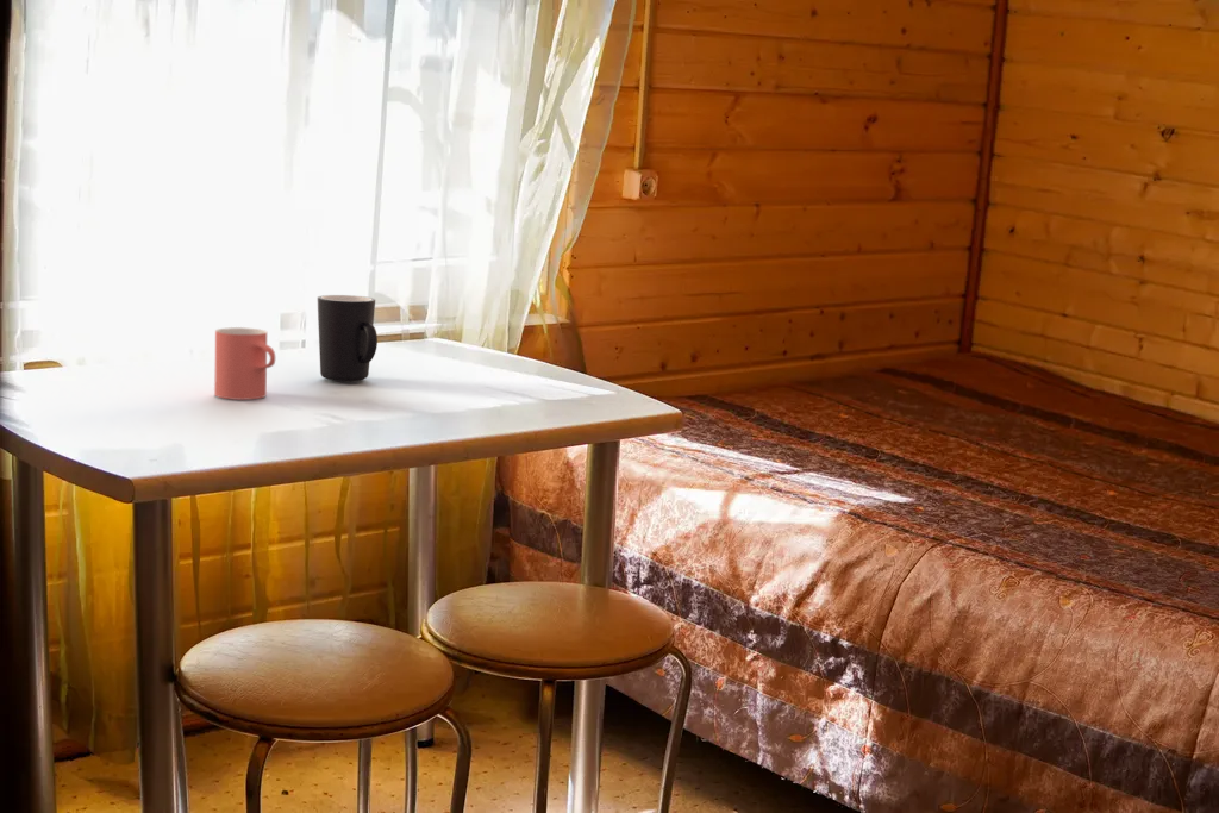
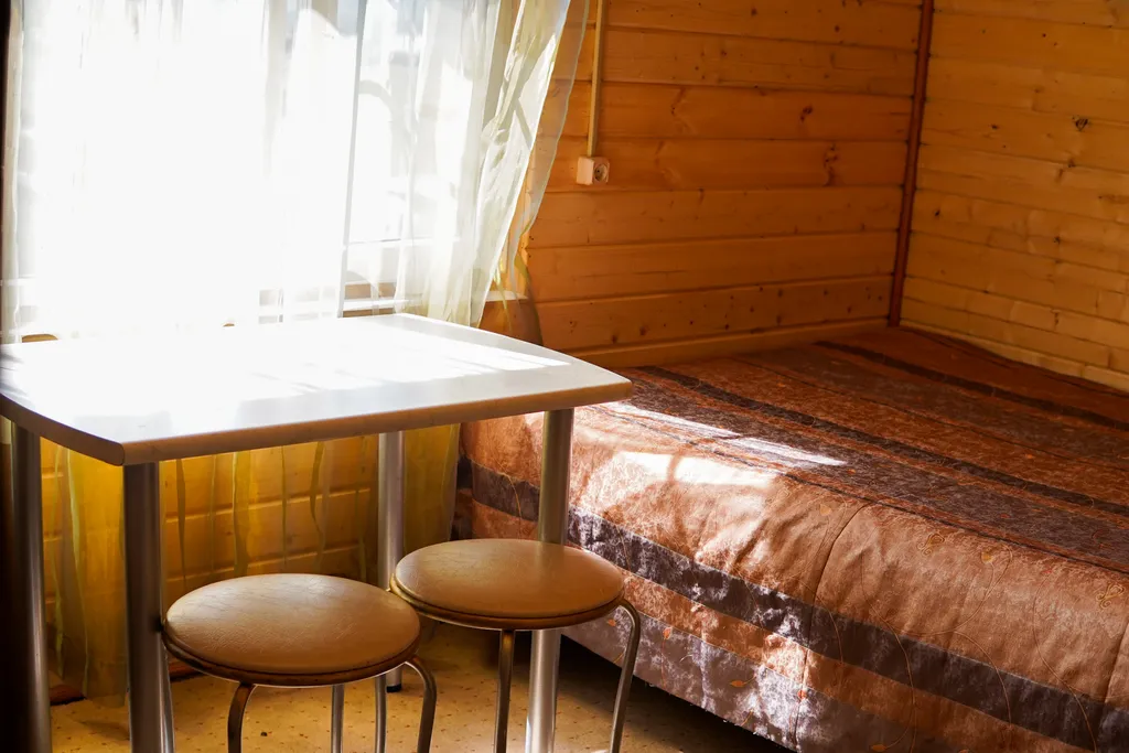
- cup (248, 364)
- mug (351, 339)
